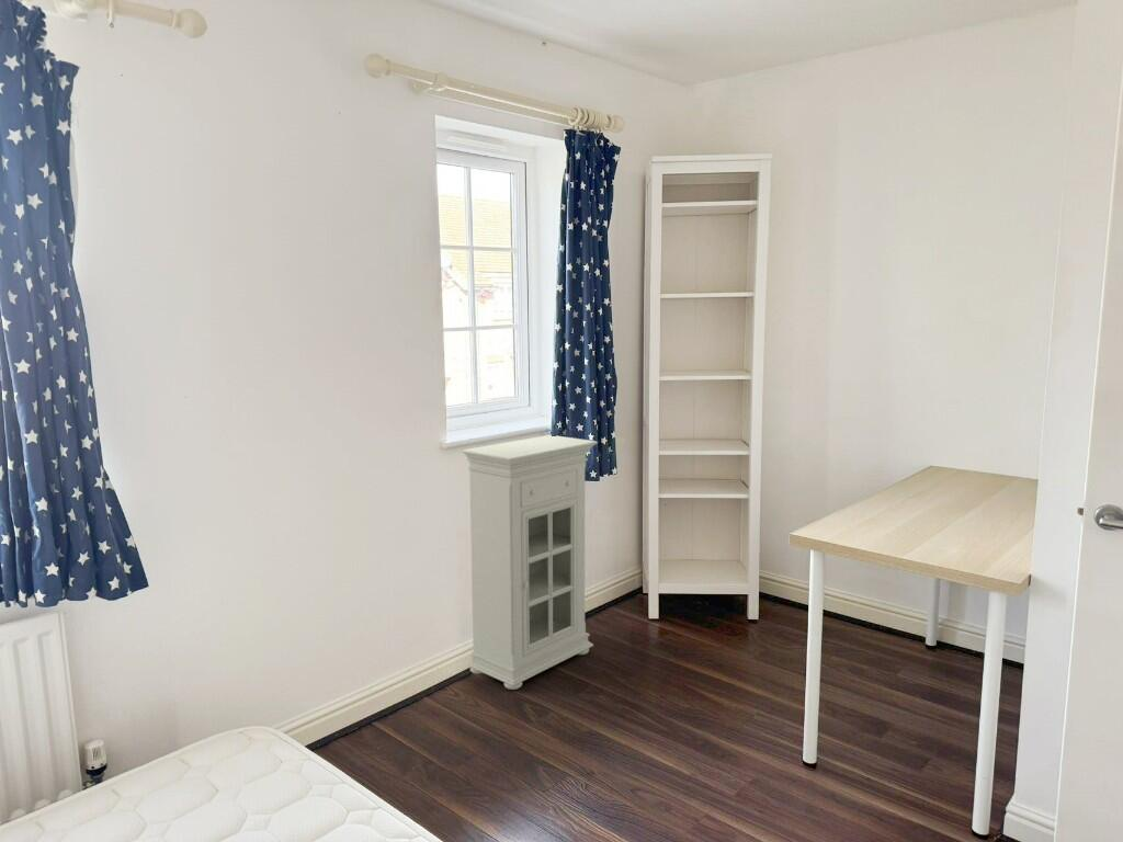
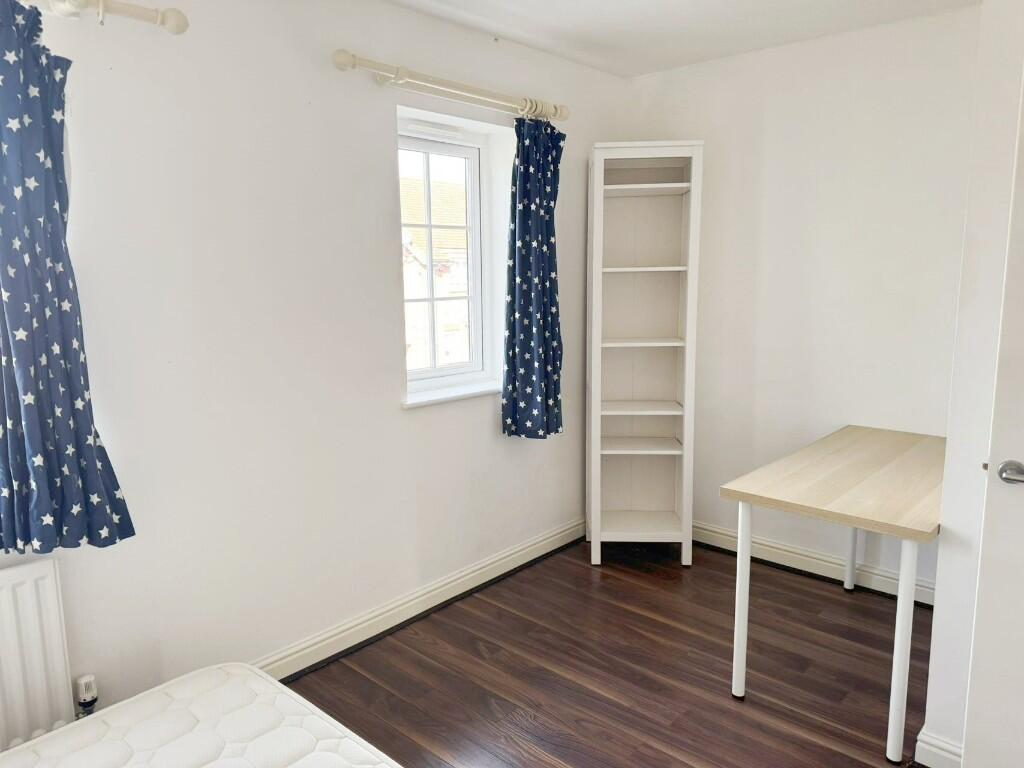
- cabinet (532, 556)
